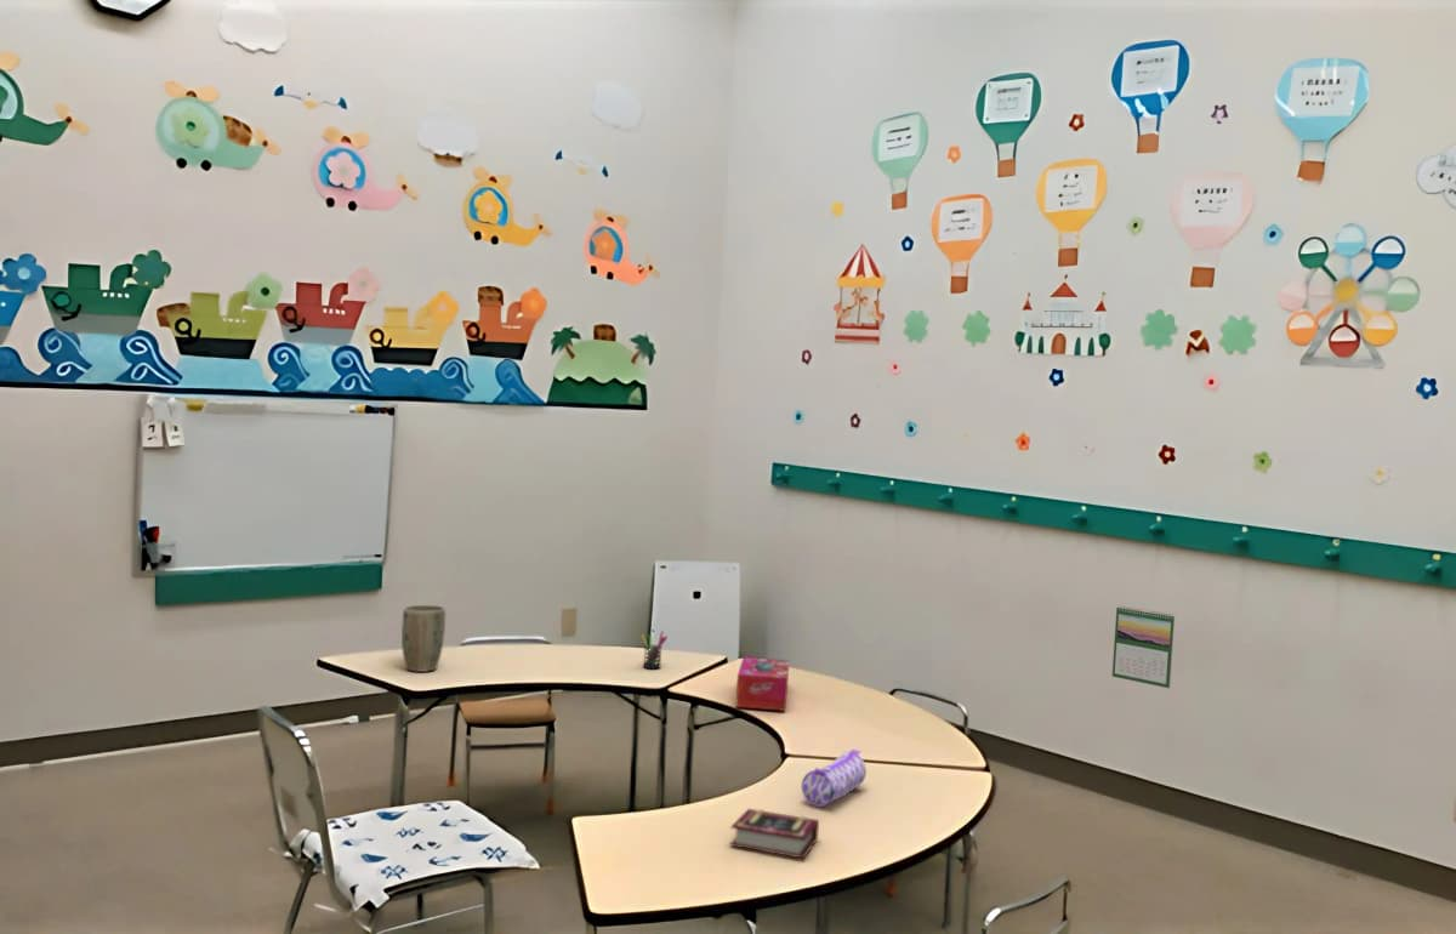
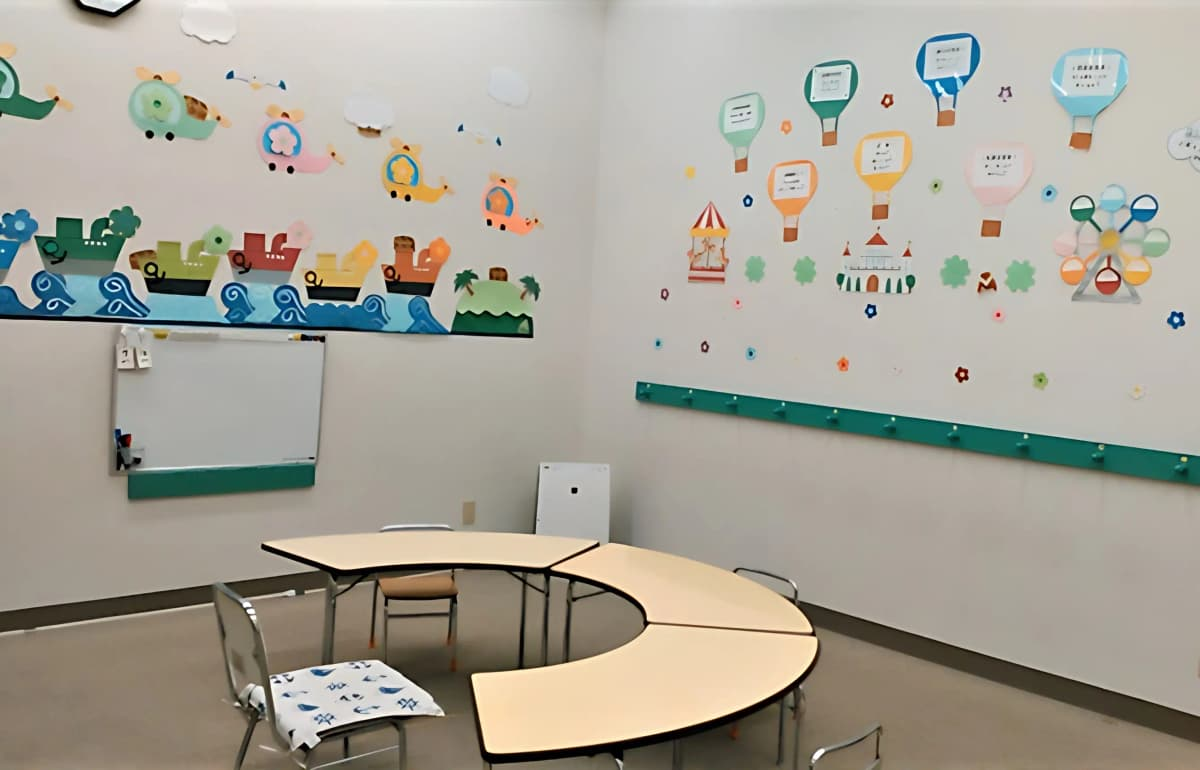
- tissue box (763, 682)
- calendar (1142, 645)
- plant pot (422, 638)
- pencil case (834, 776)
- book (775, 831)
- pen holder (653, 648)
